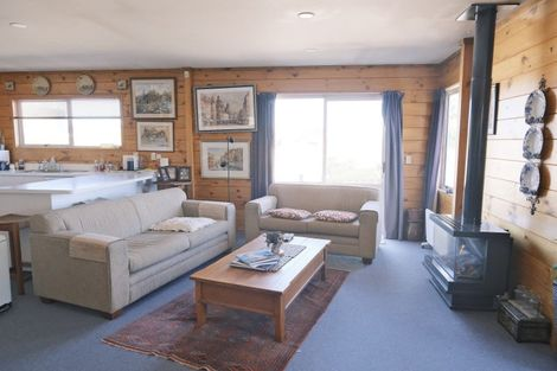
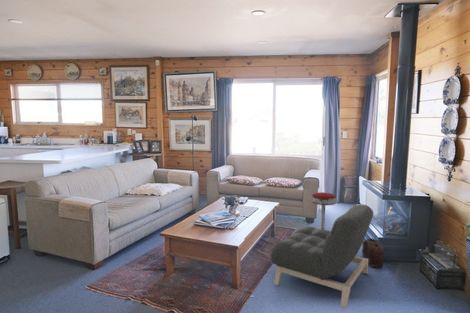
+ bag (372, 251)
+ armchair (322, 241)
+ bar stool (323, 214)
